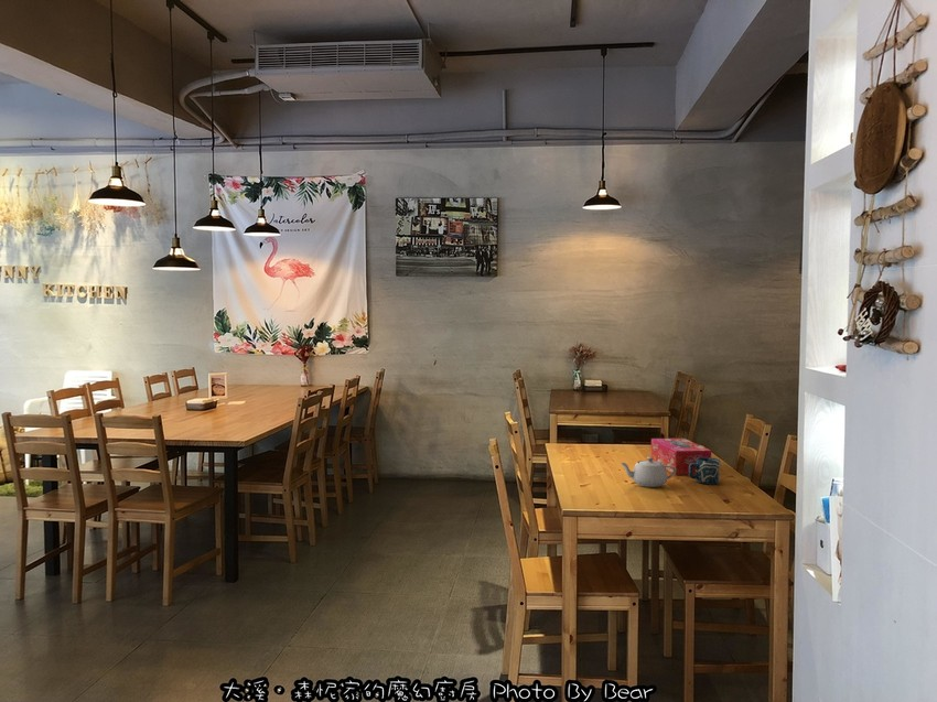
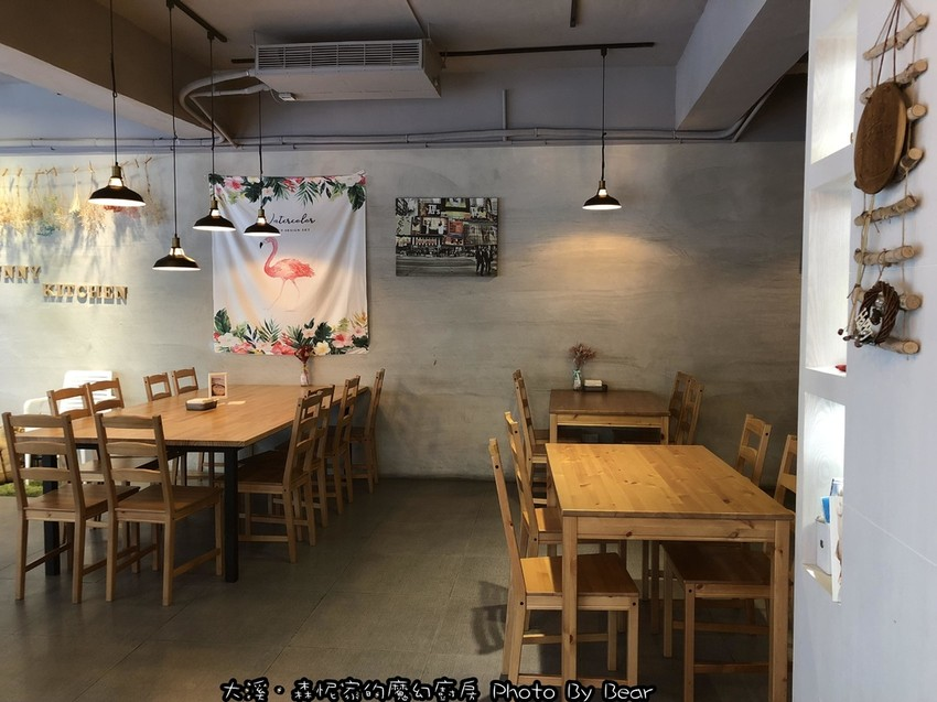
- tissue box (679, 455)
- teapot (647, 471)
- cup (703, 471)
